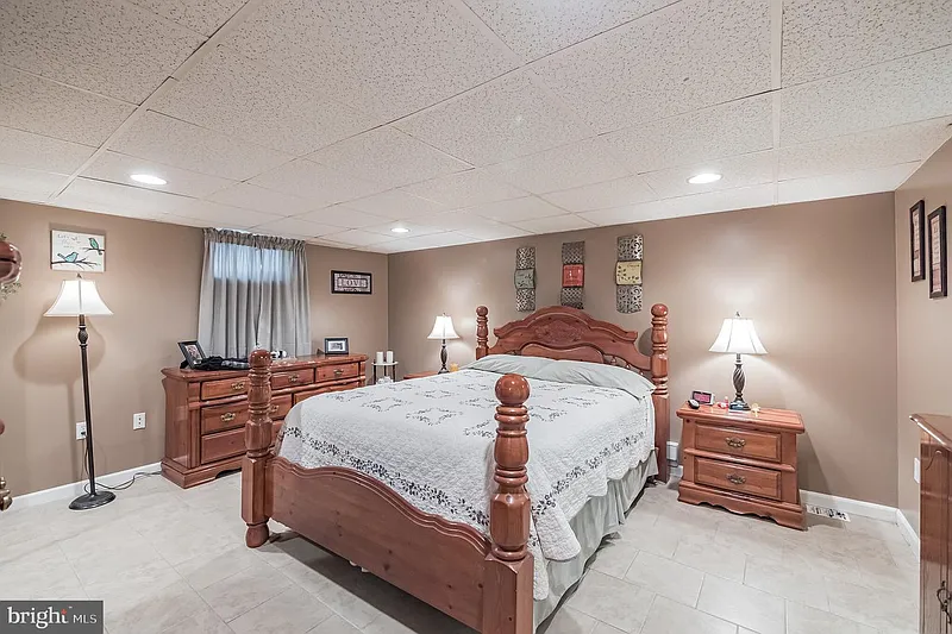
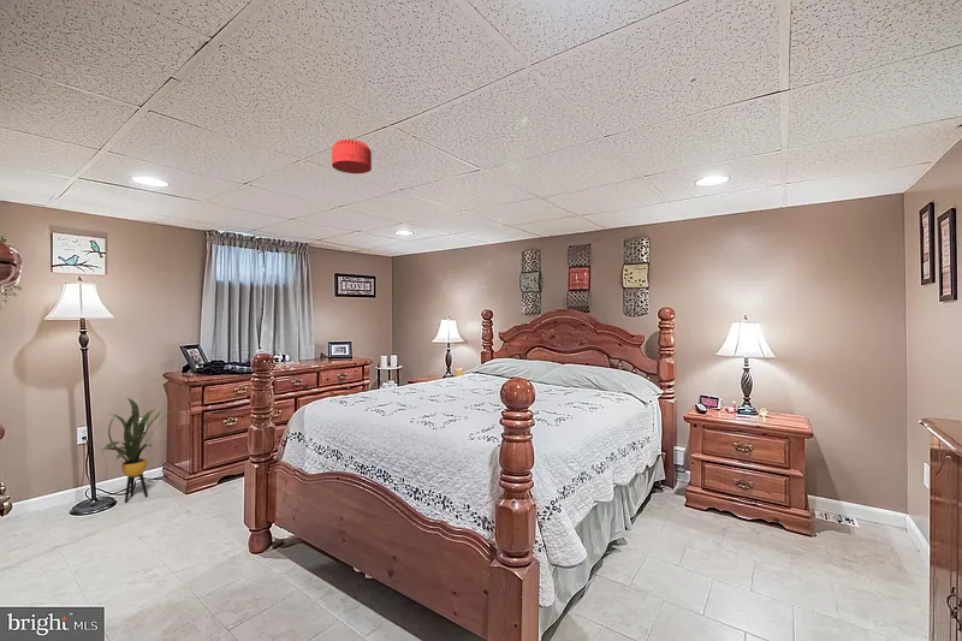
+ smoke detector (351, 155)
+ house plant (138, 449)
